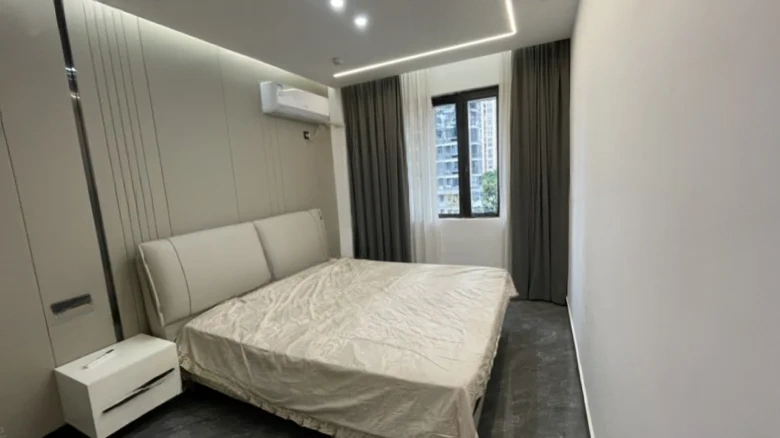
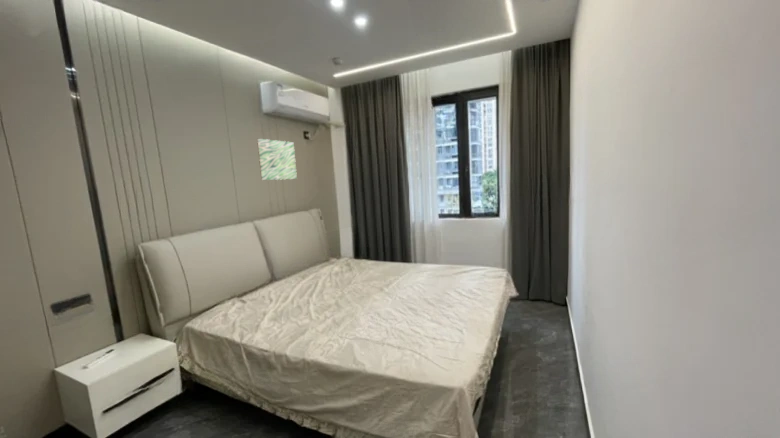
+ wall art (278, 160)
